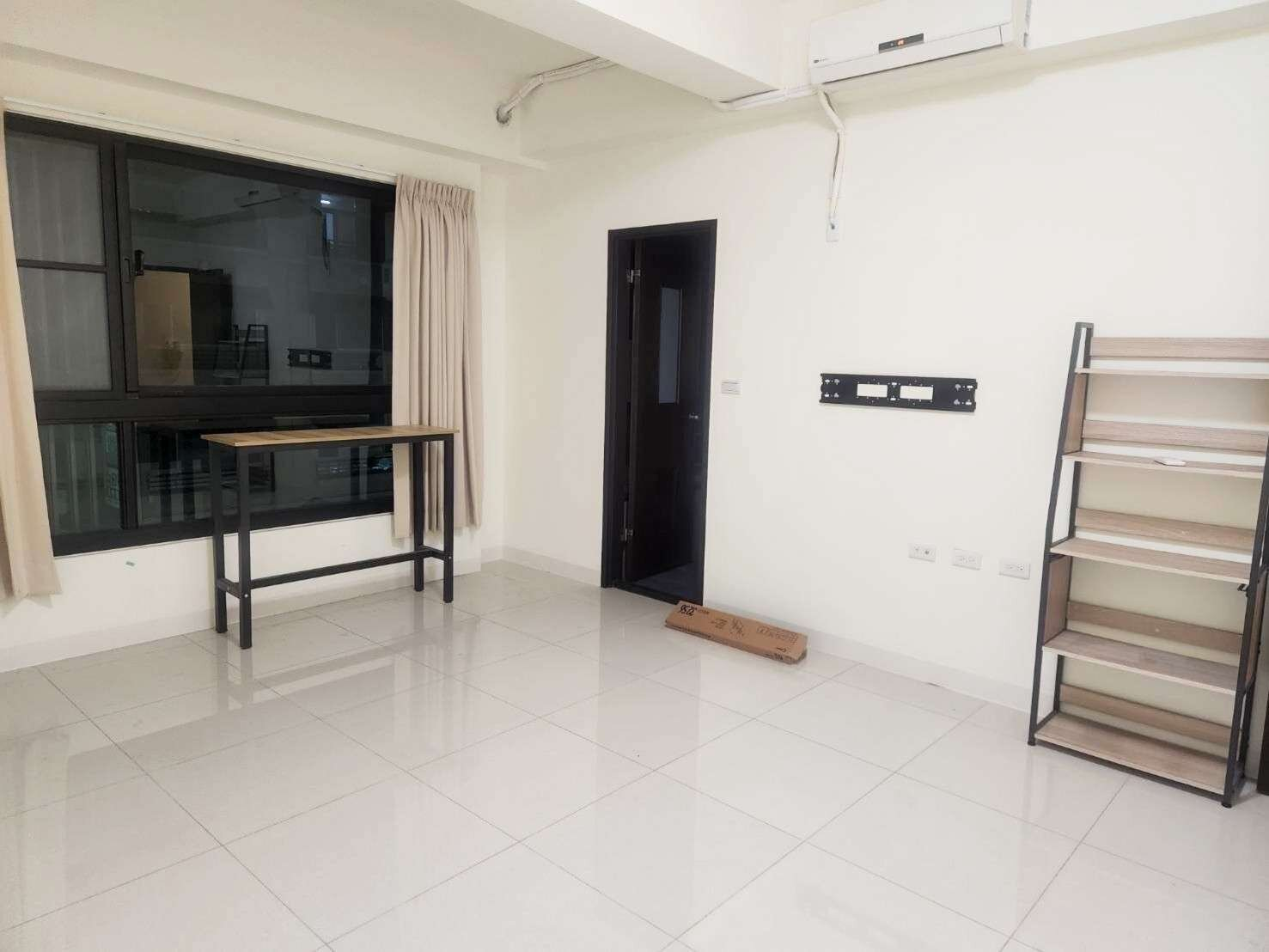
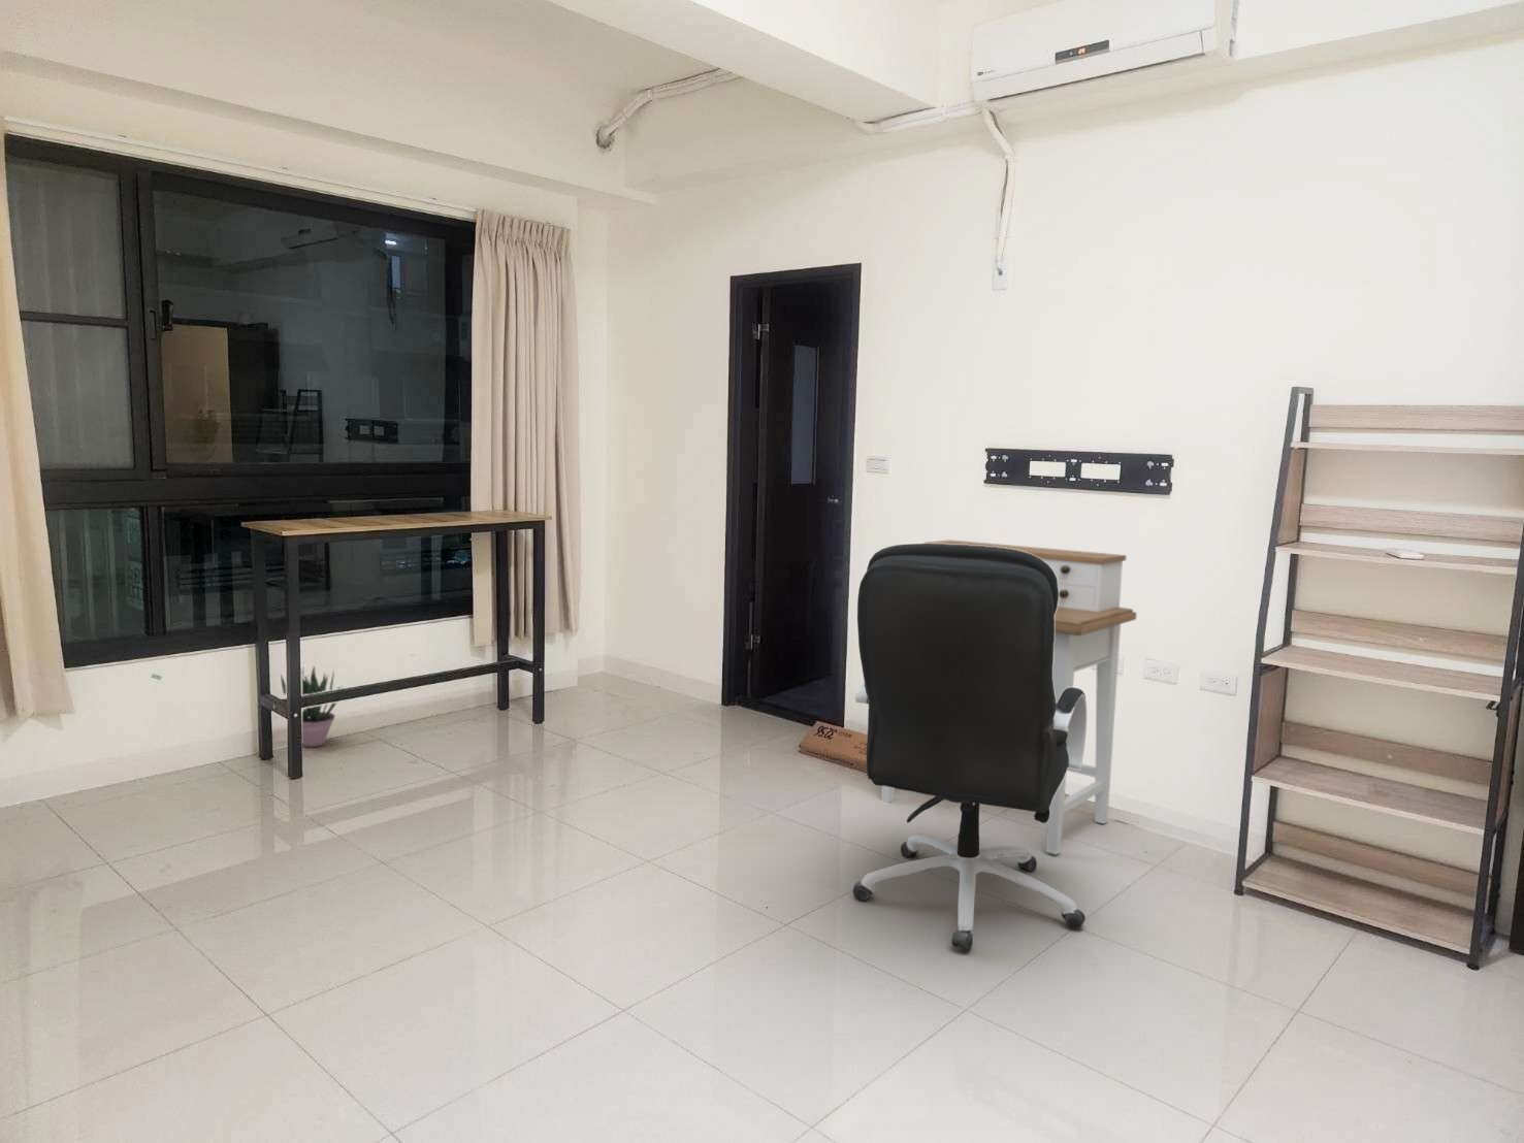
+ potted plant (312, 707)
+ desk (1052, 678)
+ office chair (978, 726)
